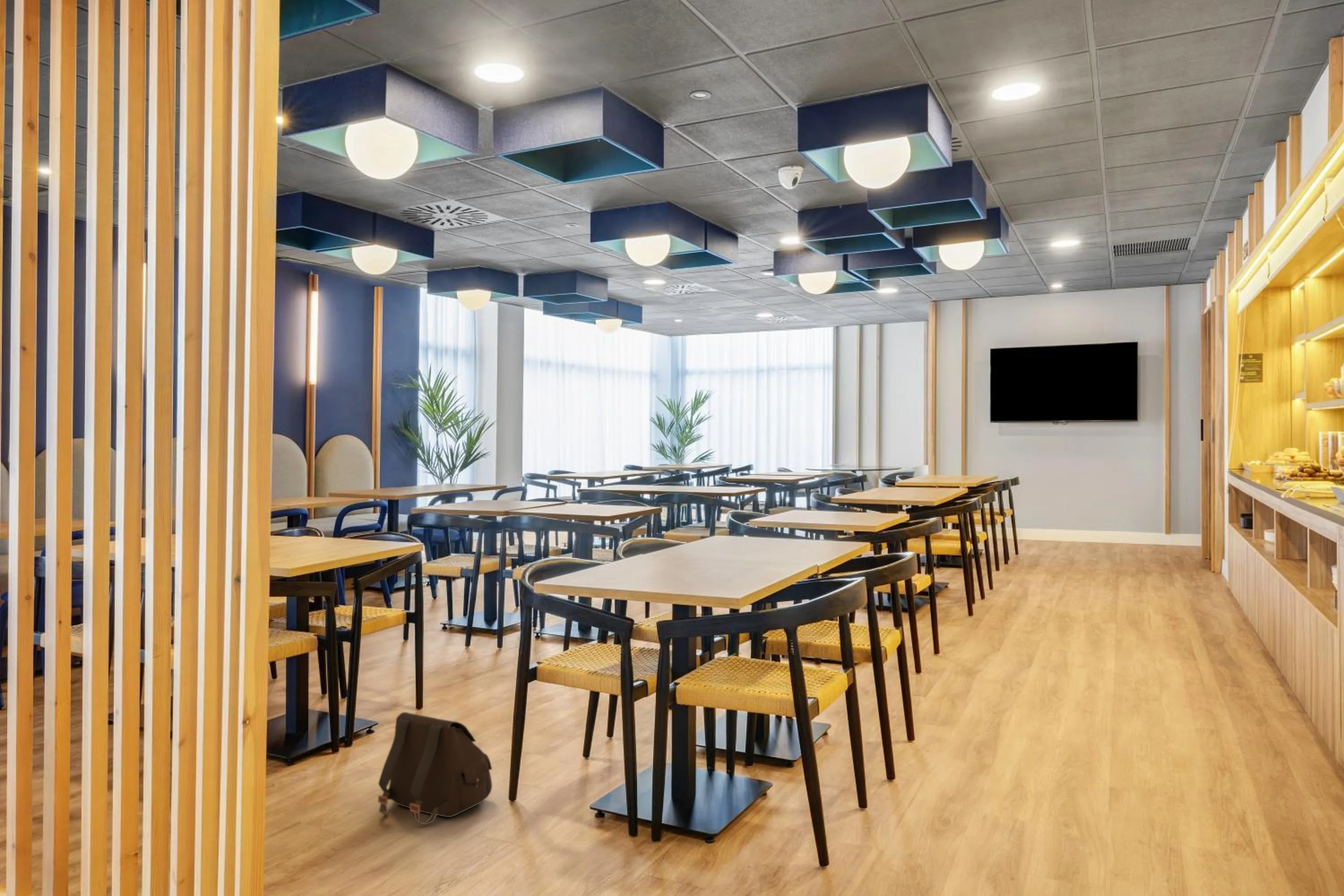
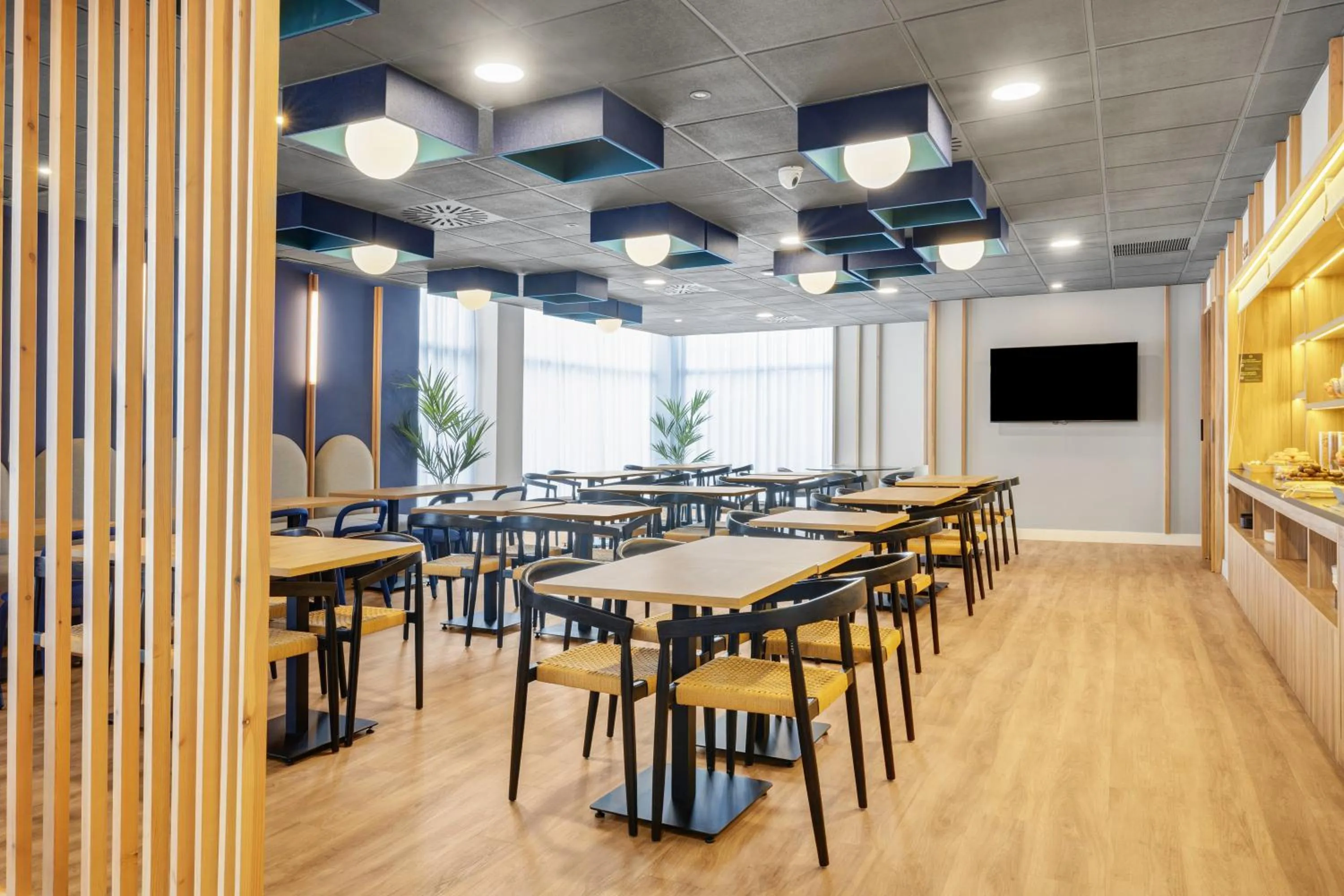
- satchel (432, 761)
